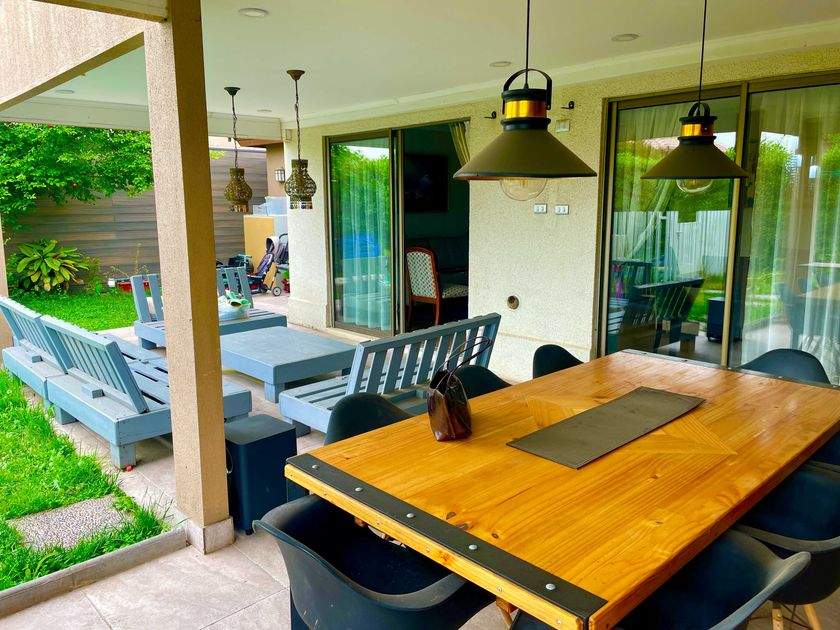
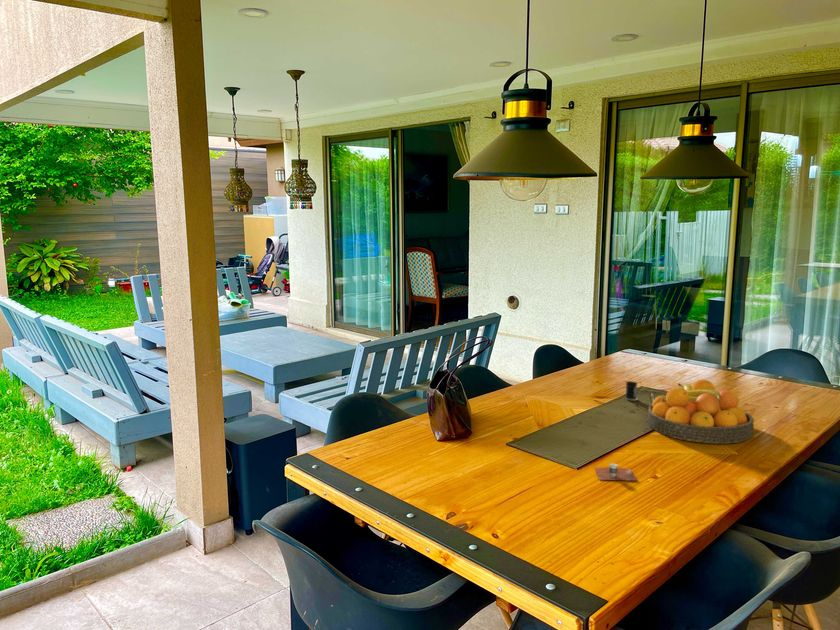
+ cup (615, 468)
+ fruit bowl (699, 406)
+ mug (636, 393)
